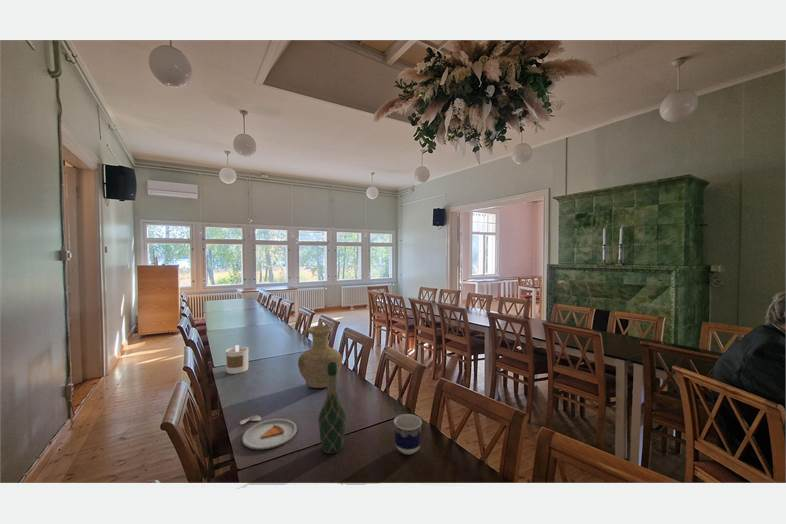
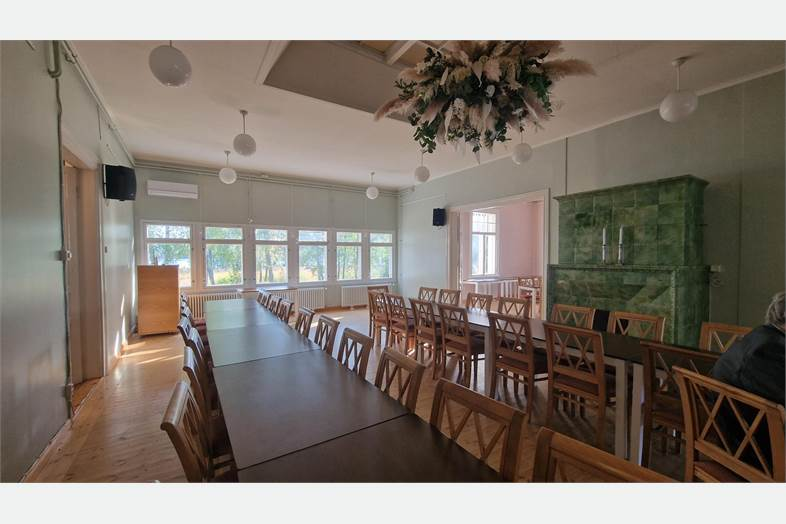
- wine bottle (332, 405)
- cup (410, 433)
- dinner plate (265, 429)
- candle (237, 357)
- vase (320, 356)
